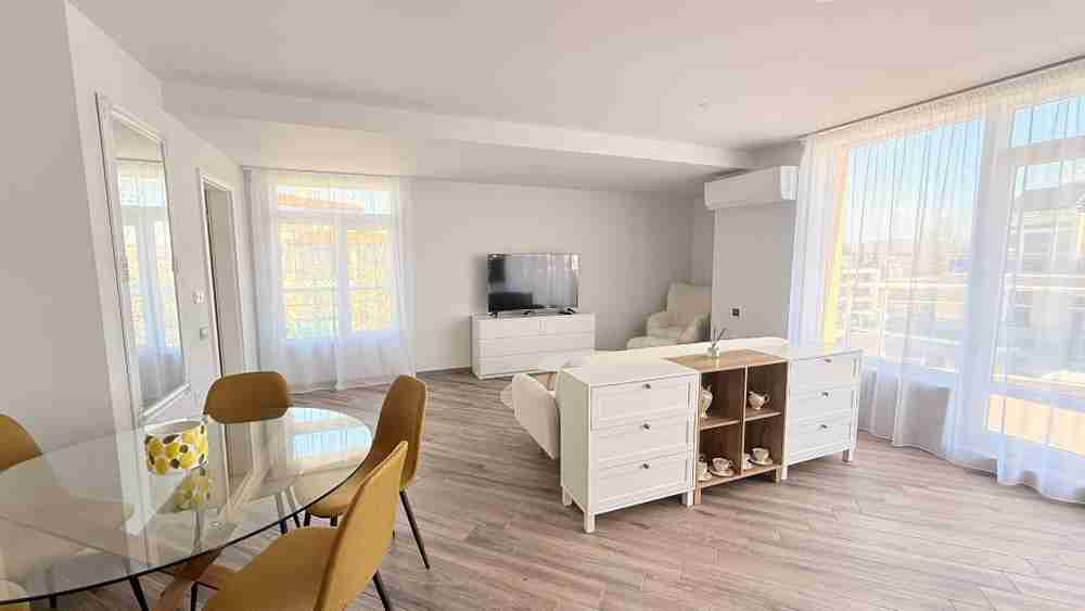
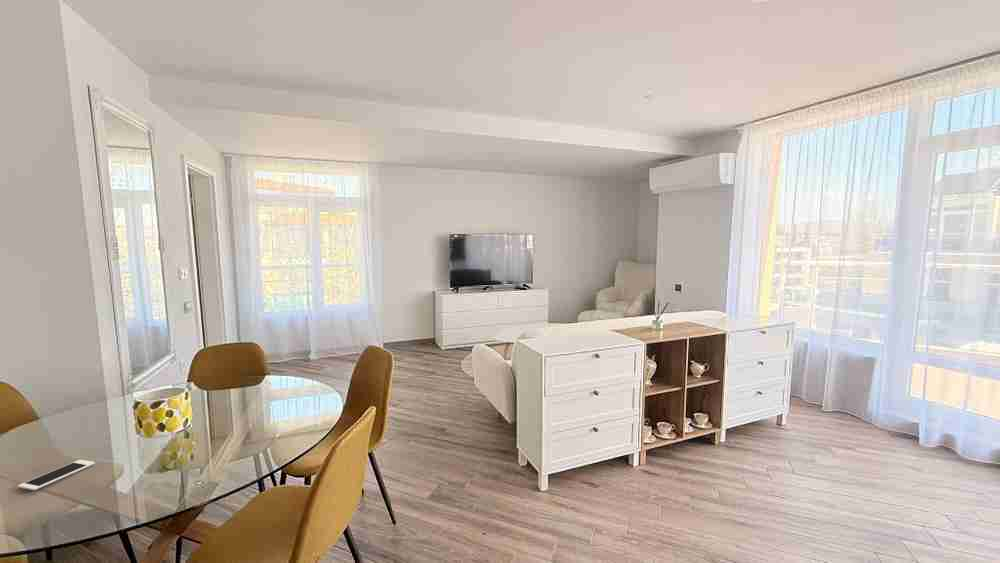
+ cell phone (58, 474)
